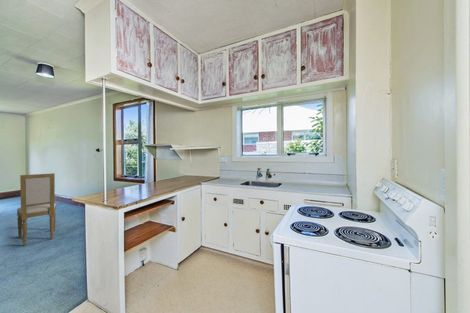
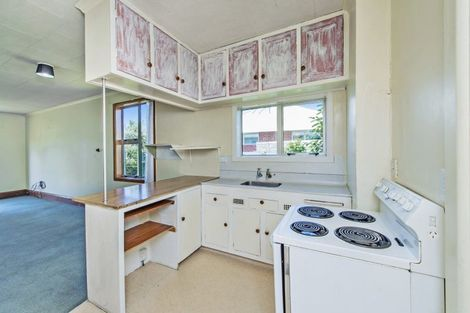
- dining chair (37, 205)
